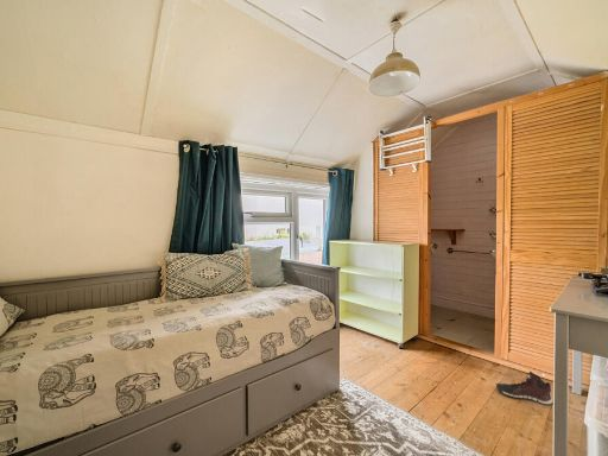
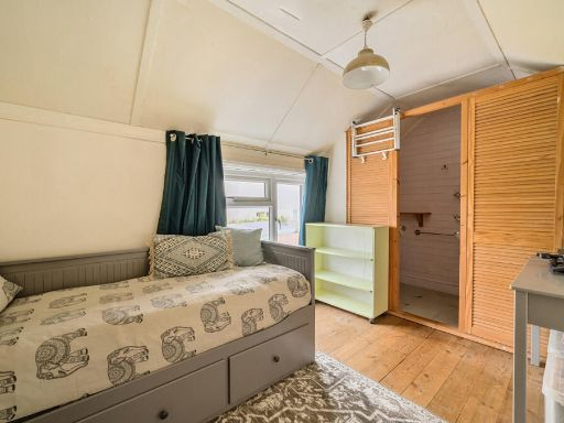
- sneaker (522, 382)
